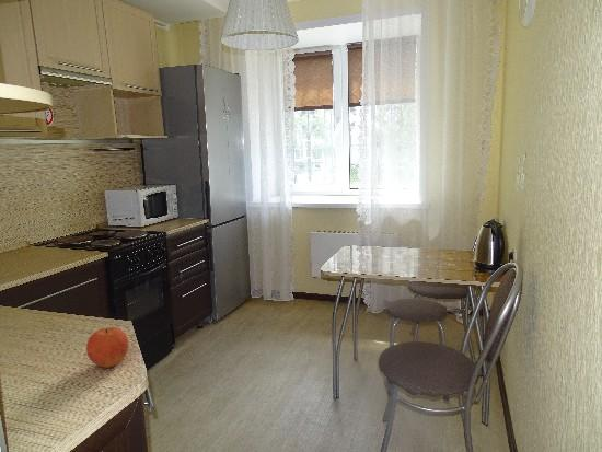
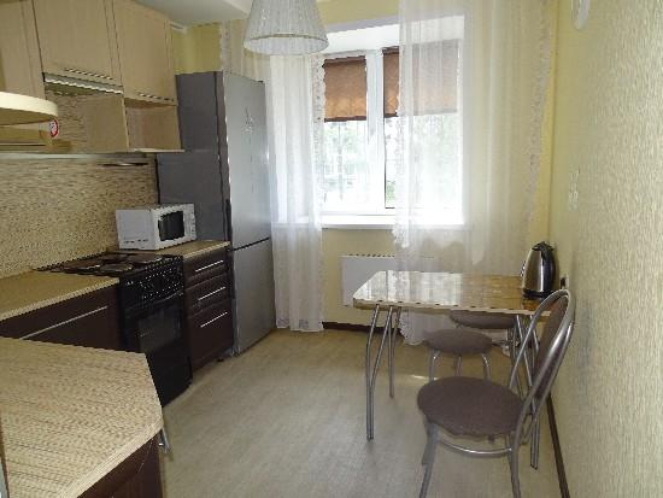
- fruit (107, 346)
